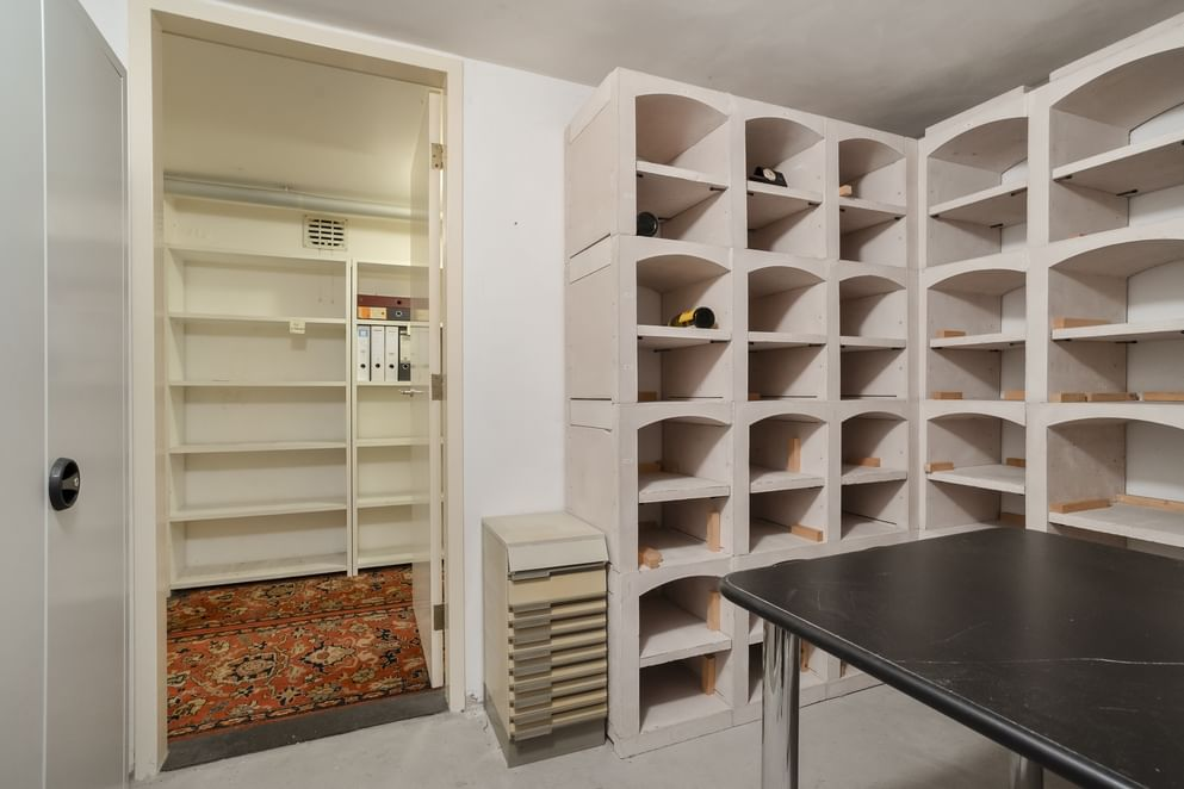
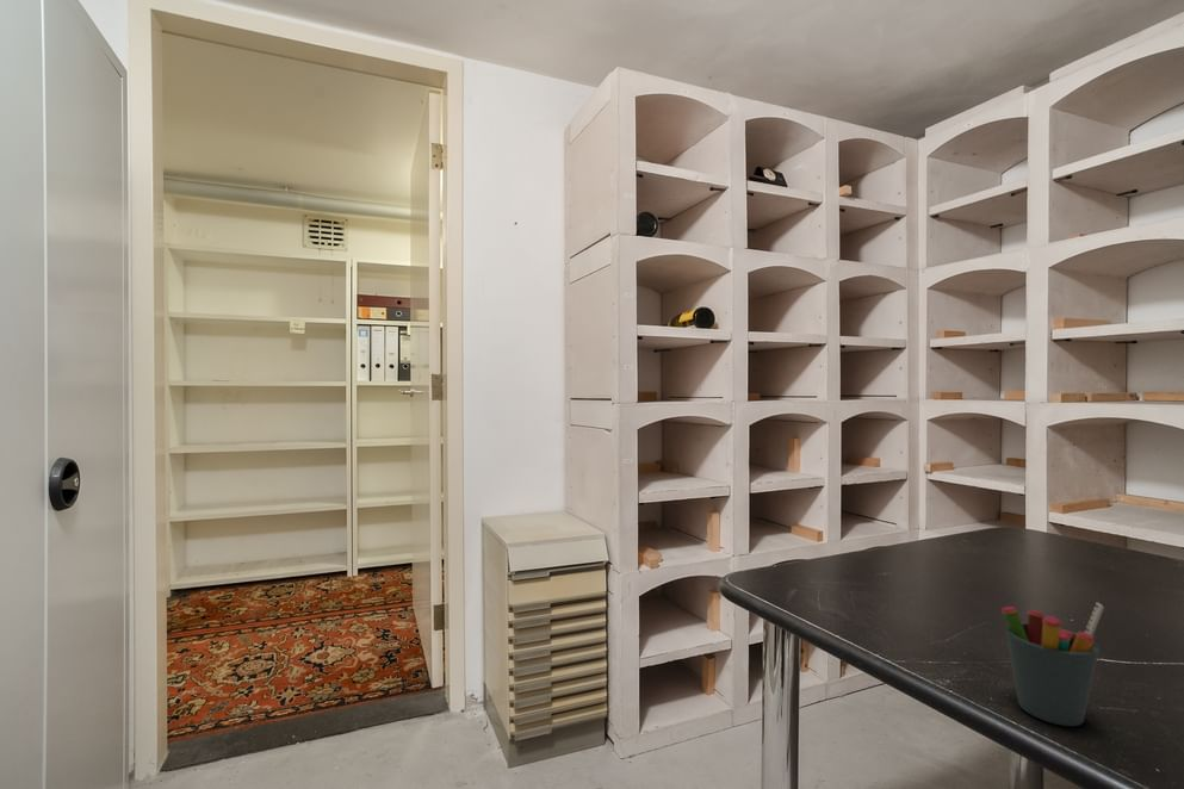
+ pen holder (1049, 654)
